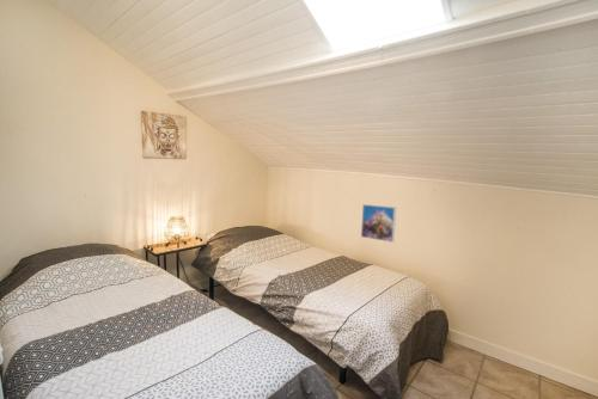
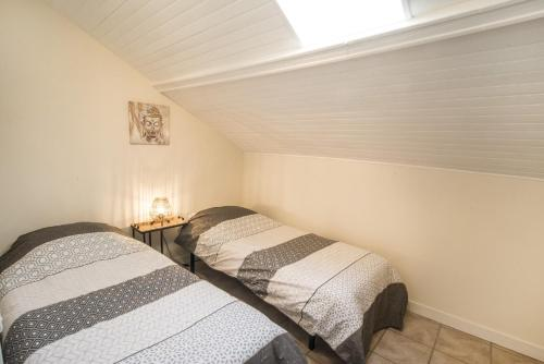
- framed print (378, 222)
